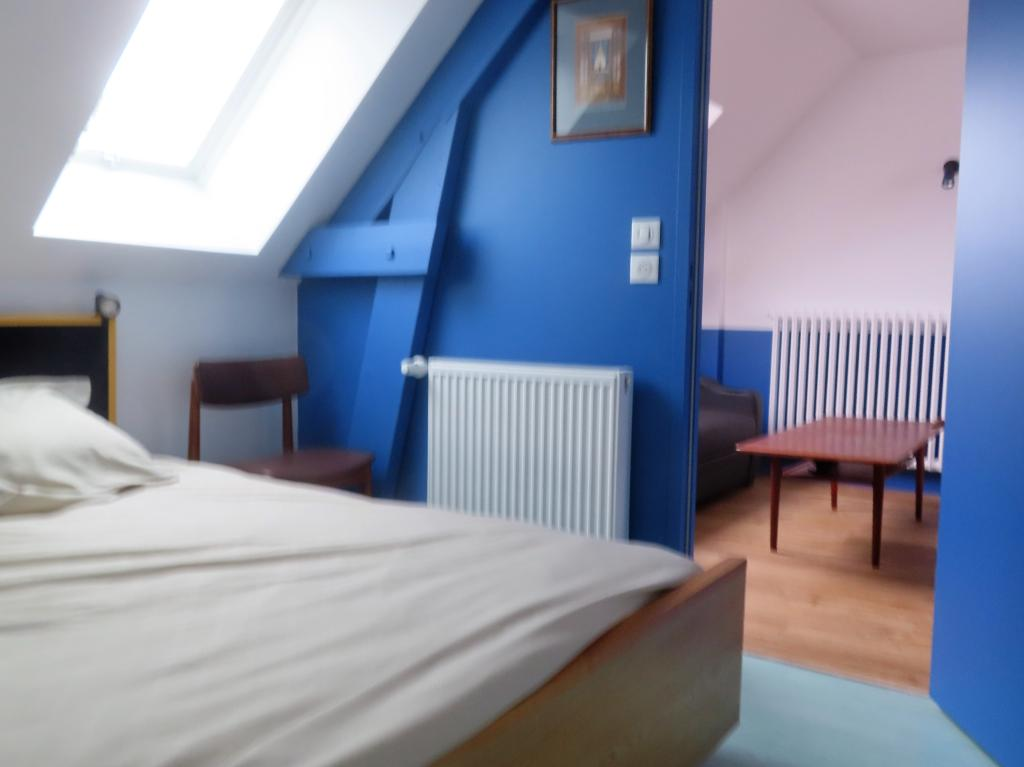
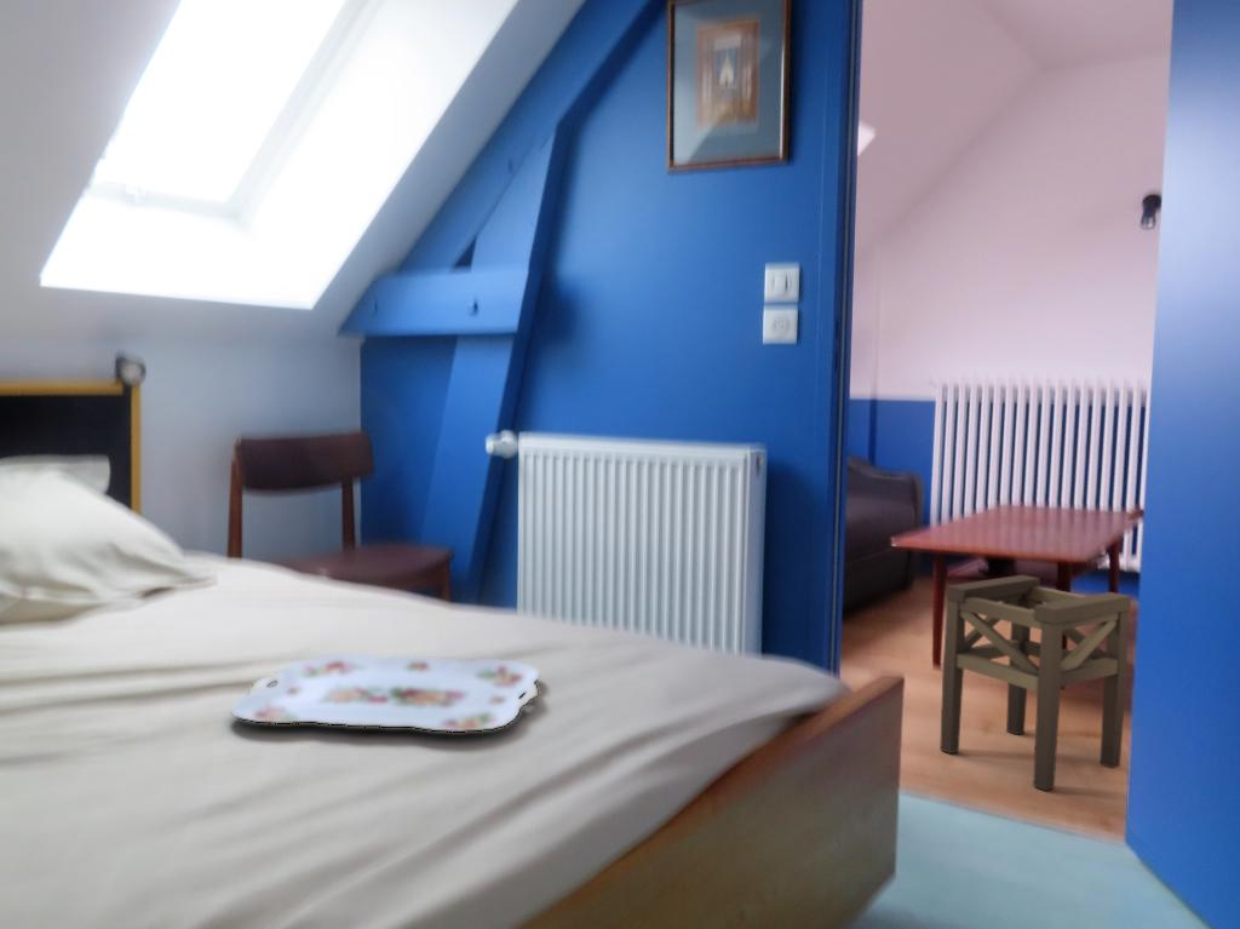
+ serving tray (395, 692)
+ stool (1033, 675)
